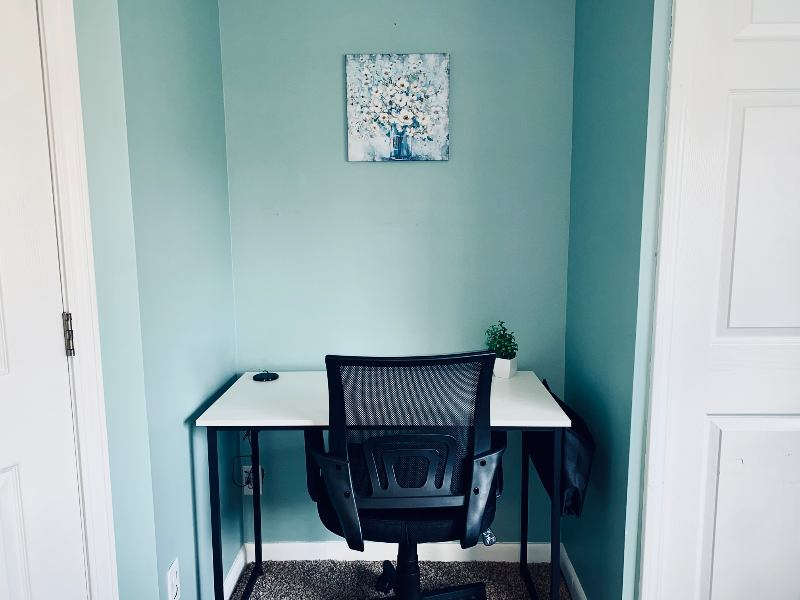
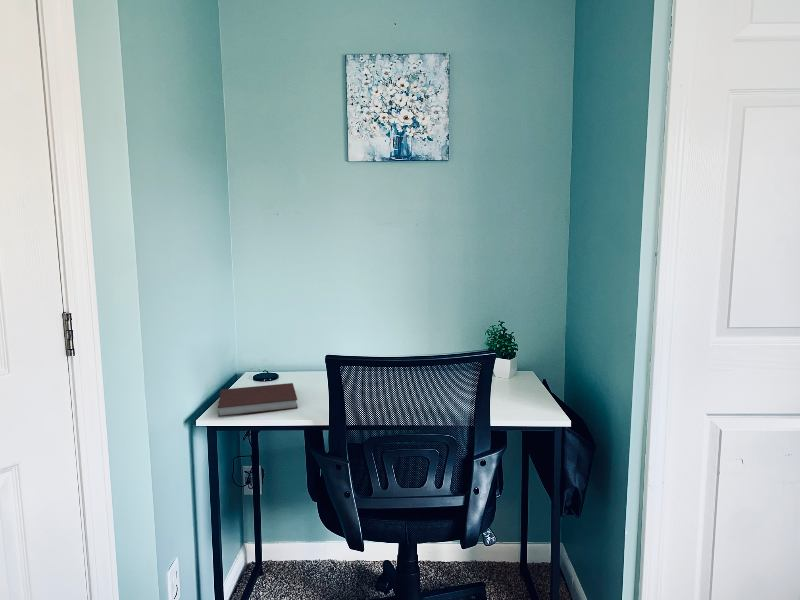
+ notebook (258, 398)
